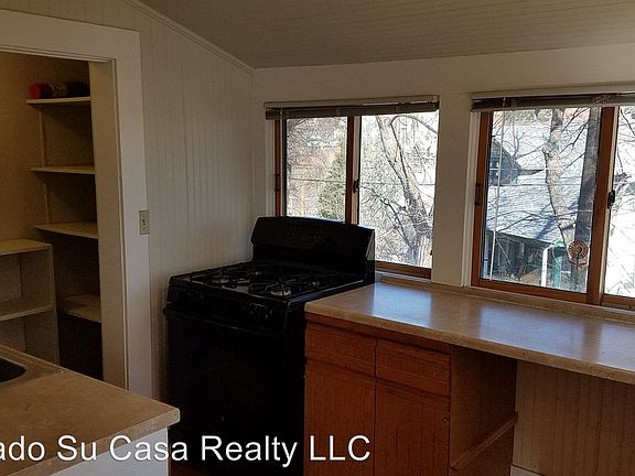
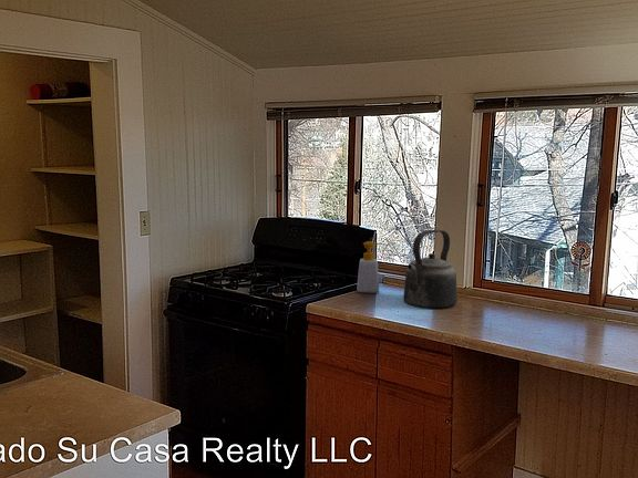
+ soap bottle (373, 266)
+ kettle (428, 267)
